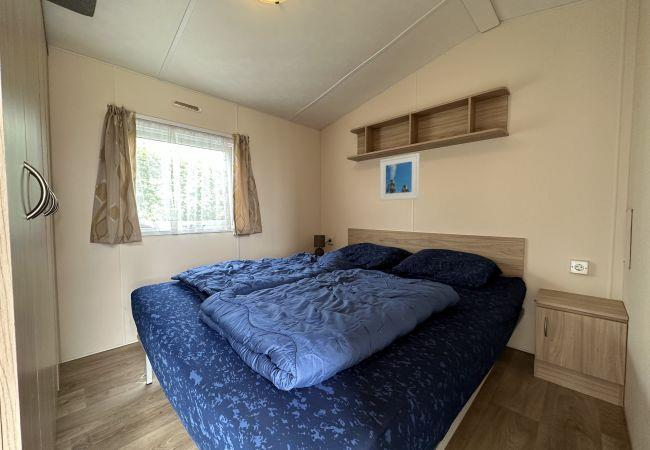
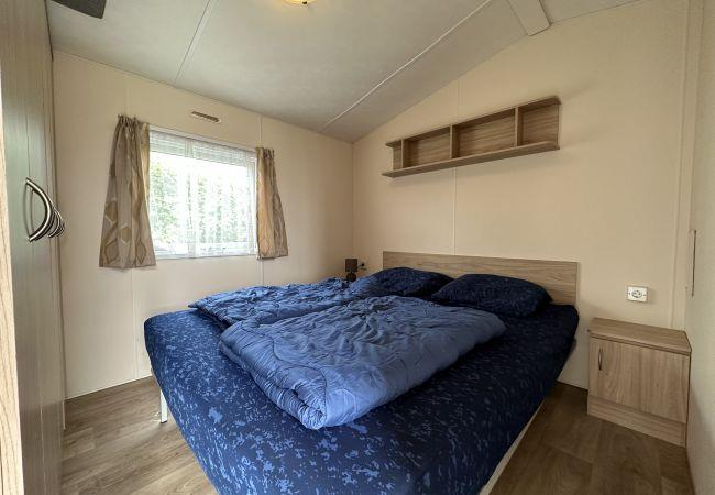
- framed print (398, 178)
